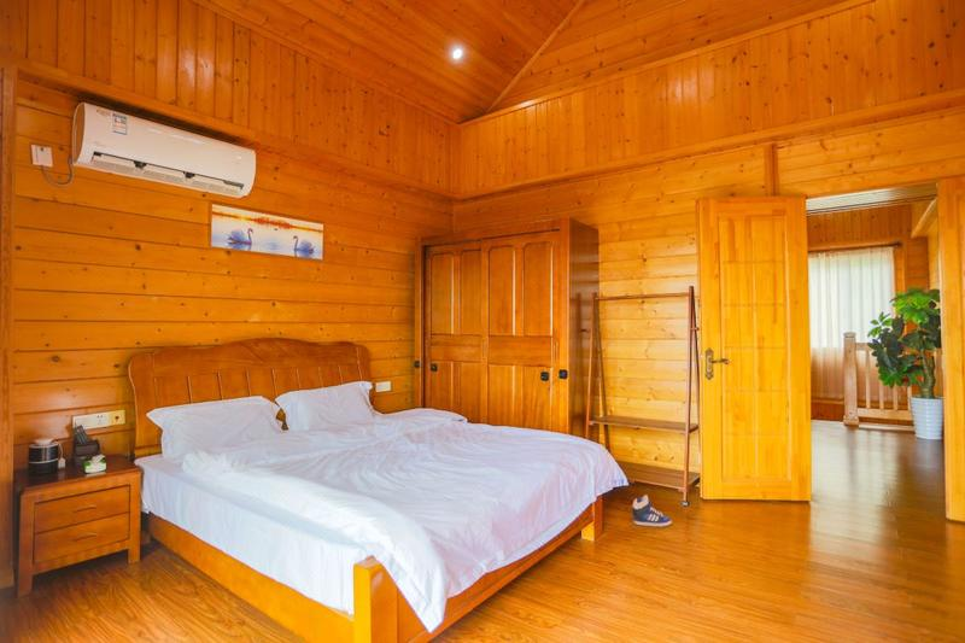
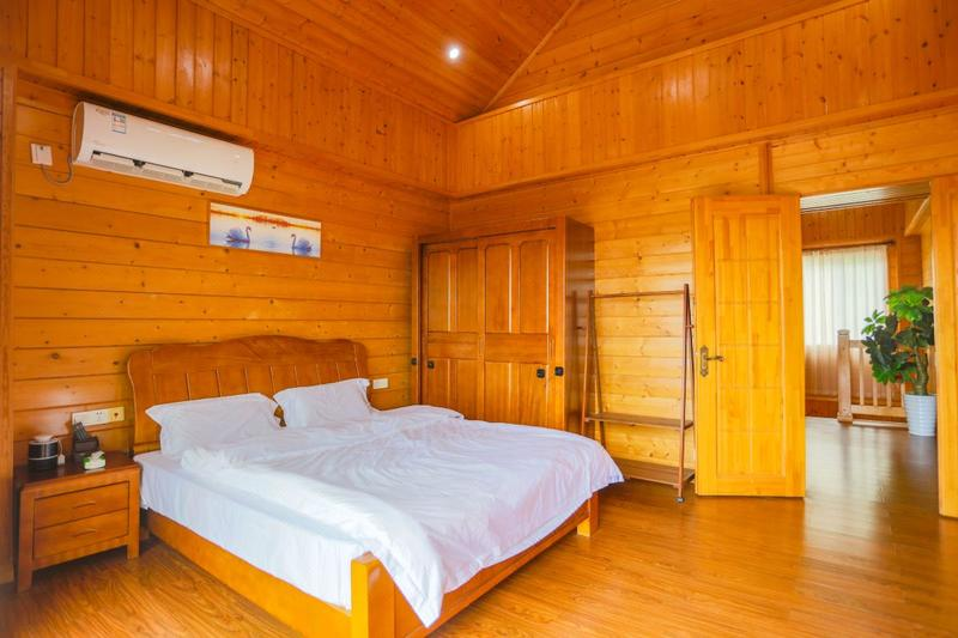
- sneaker (651, 509)
